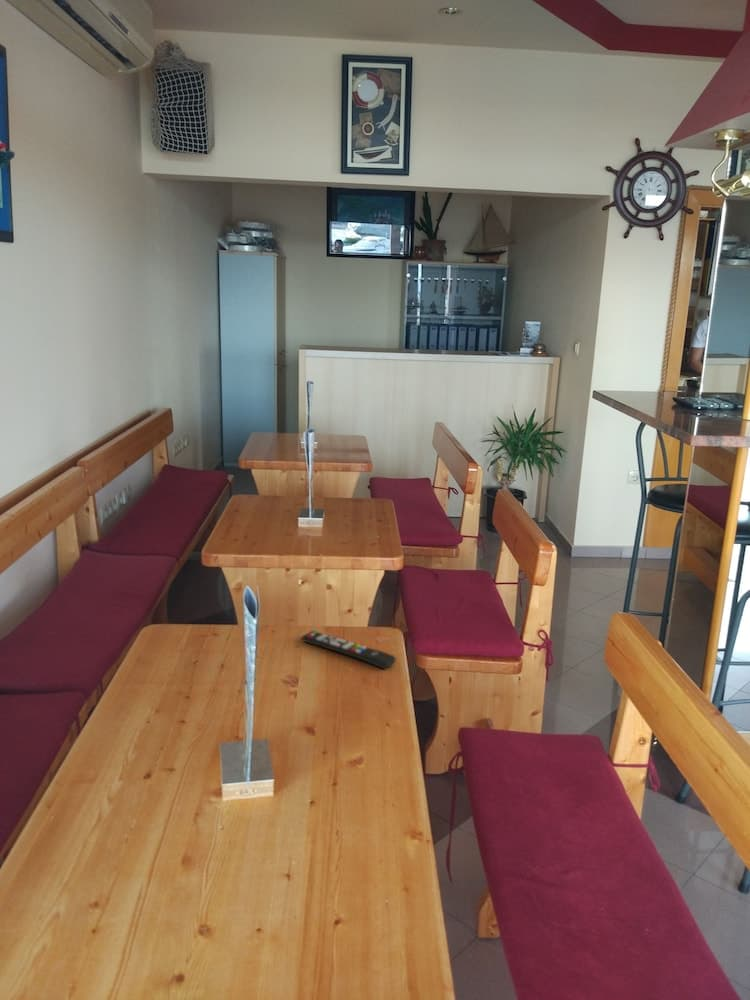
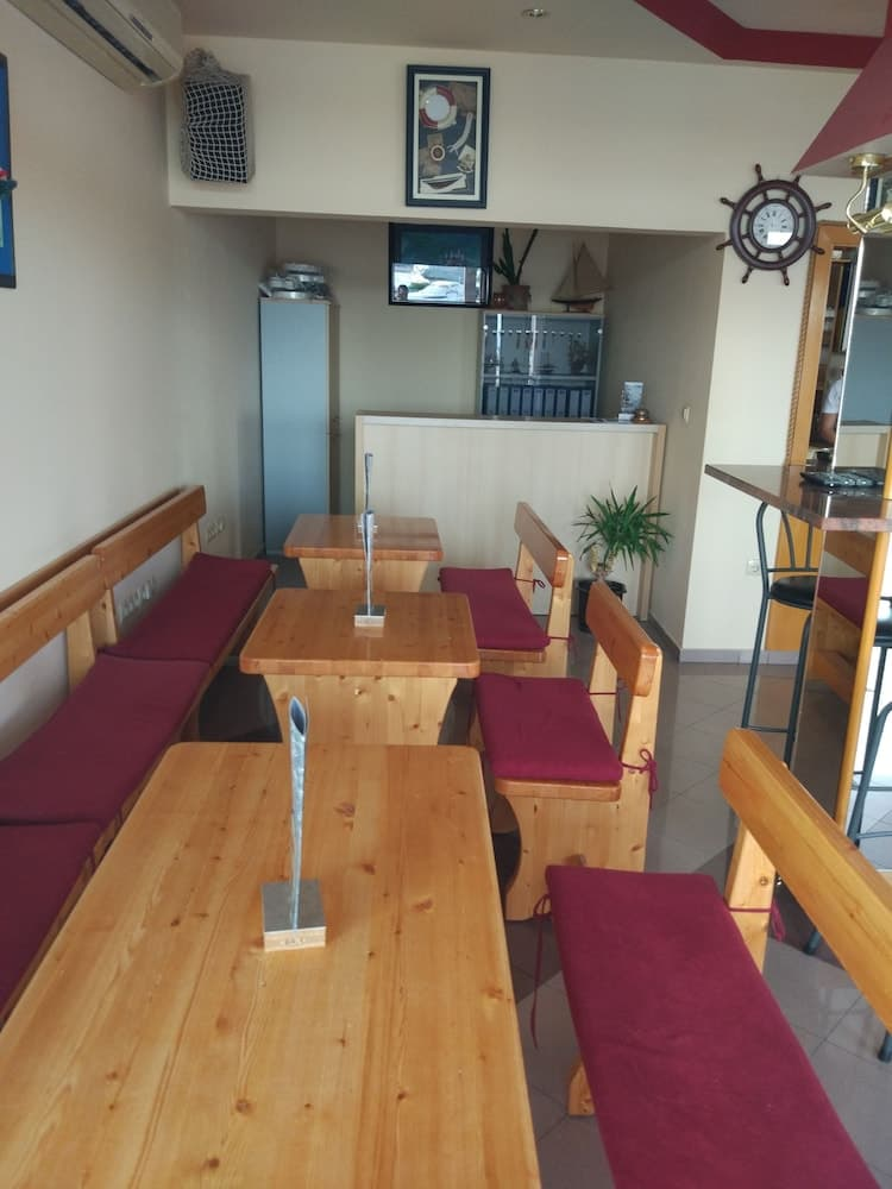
- remote control (347, 648)
